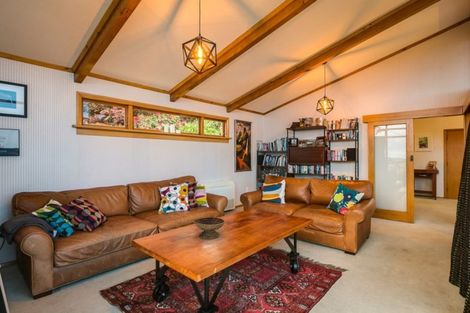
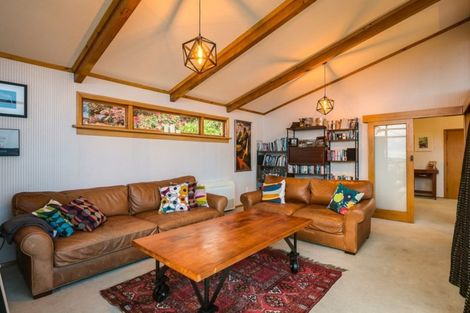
- decorative bowl (209, 227)
